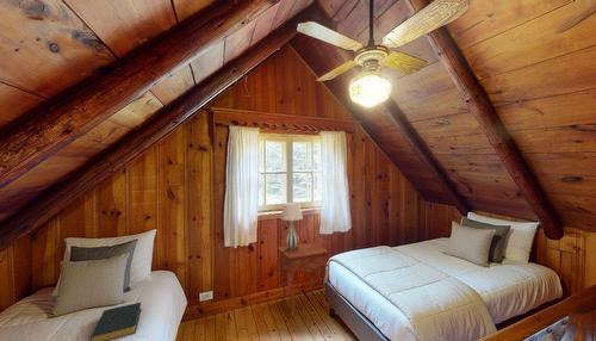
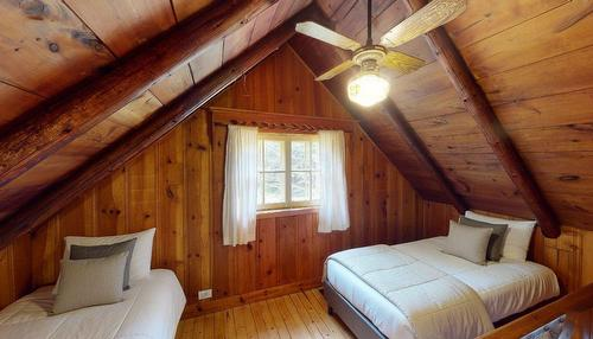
- side table (303, 271)
- hardback book (118, 321)
- table lamp (292, 225)
